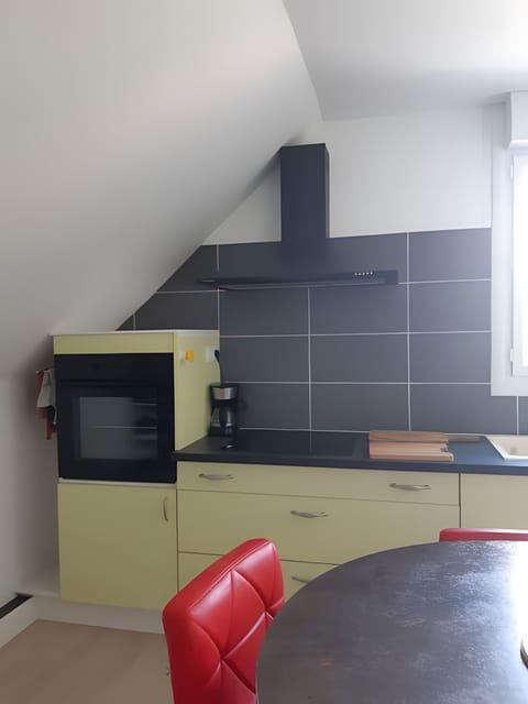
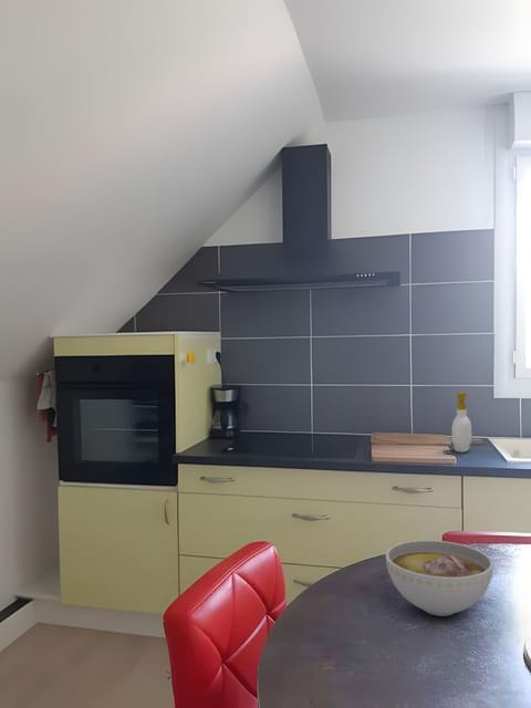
+ soap bottle (462, 421)
+ bowl (438, 583)
